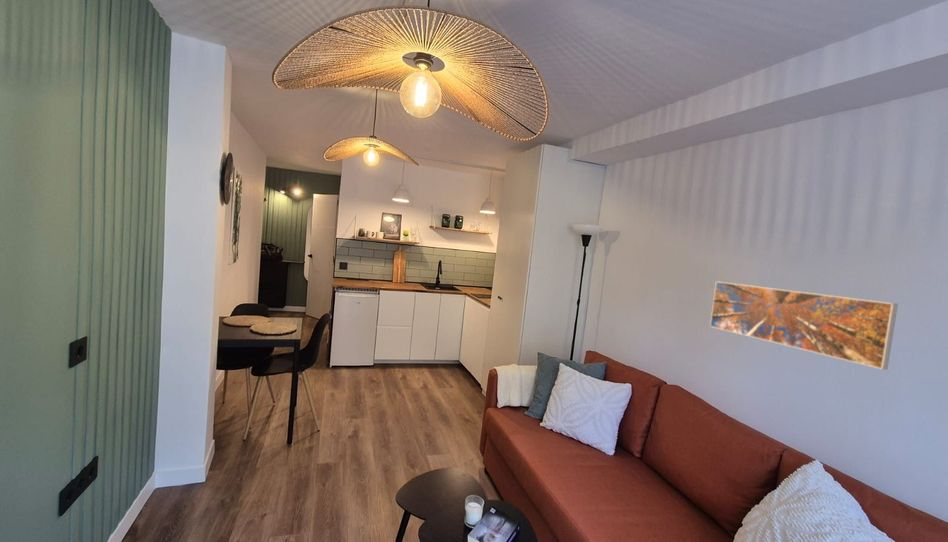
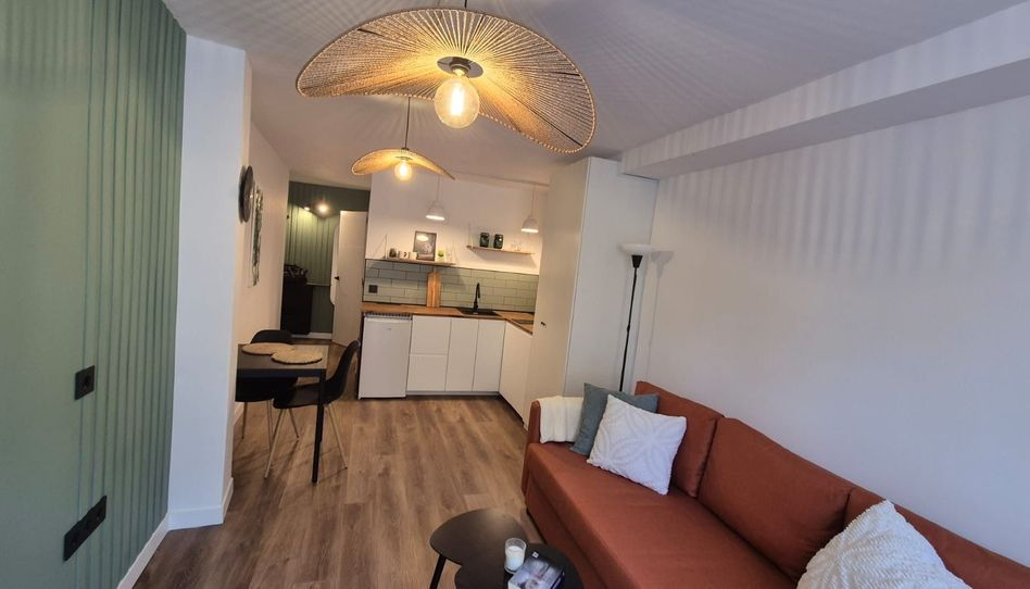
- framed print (785, 317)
